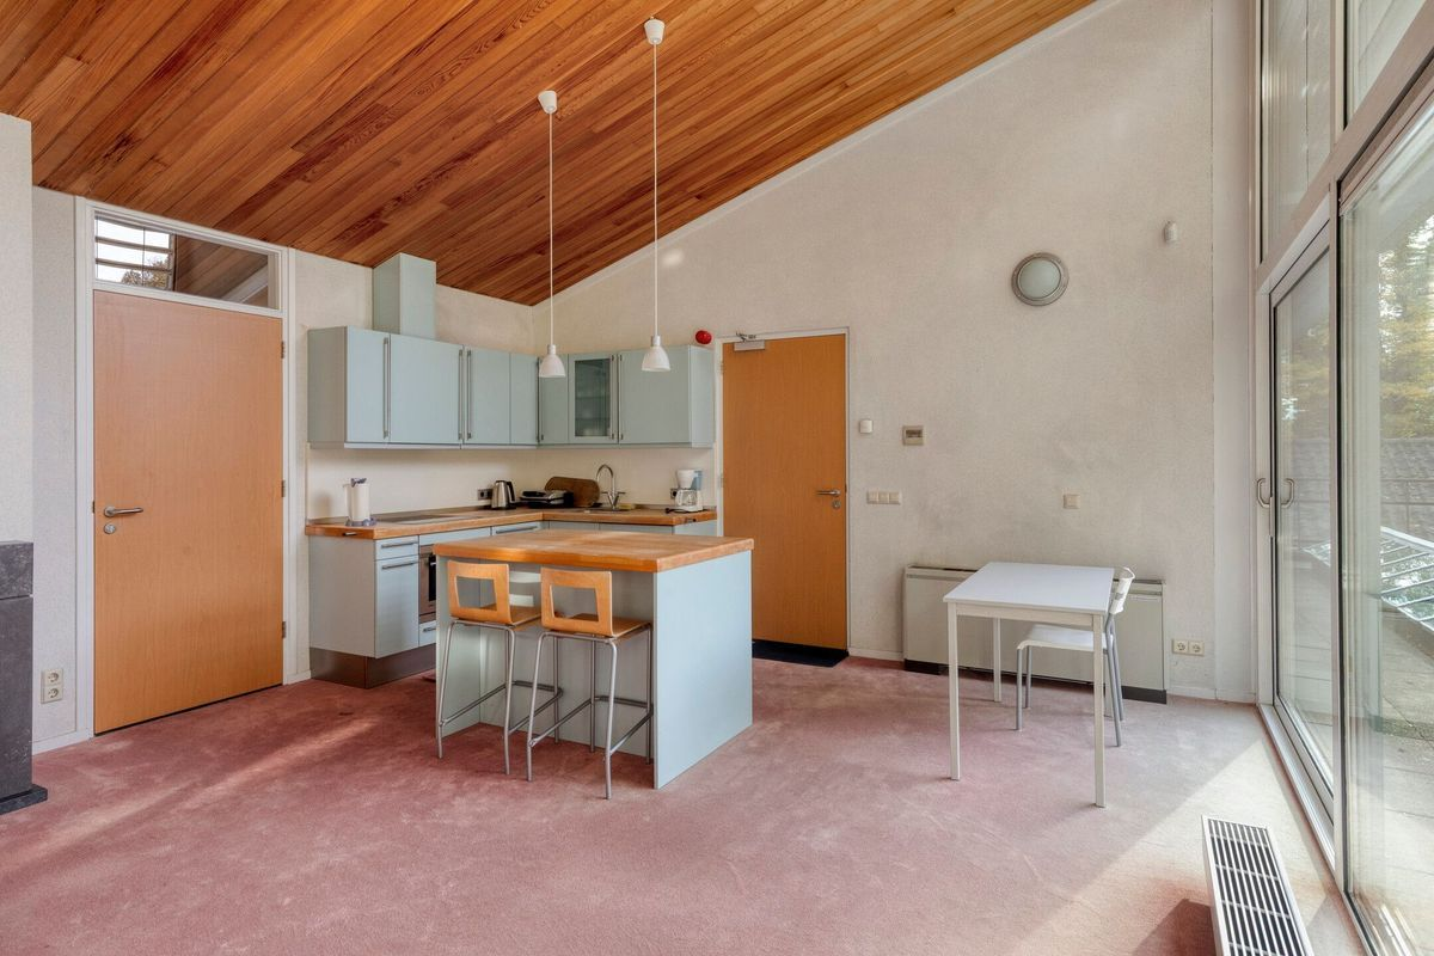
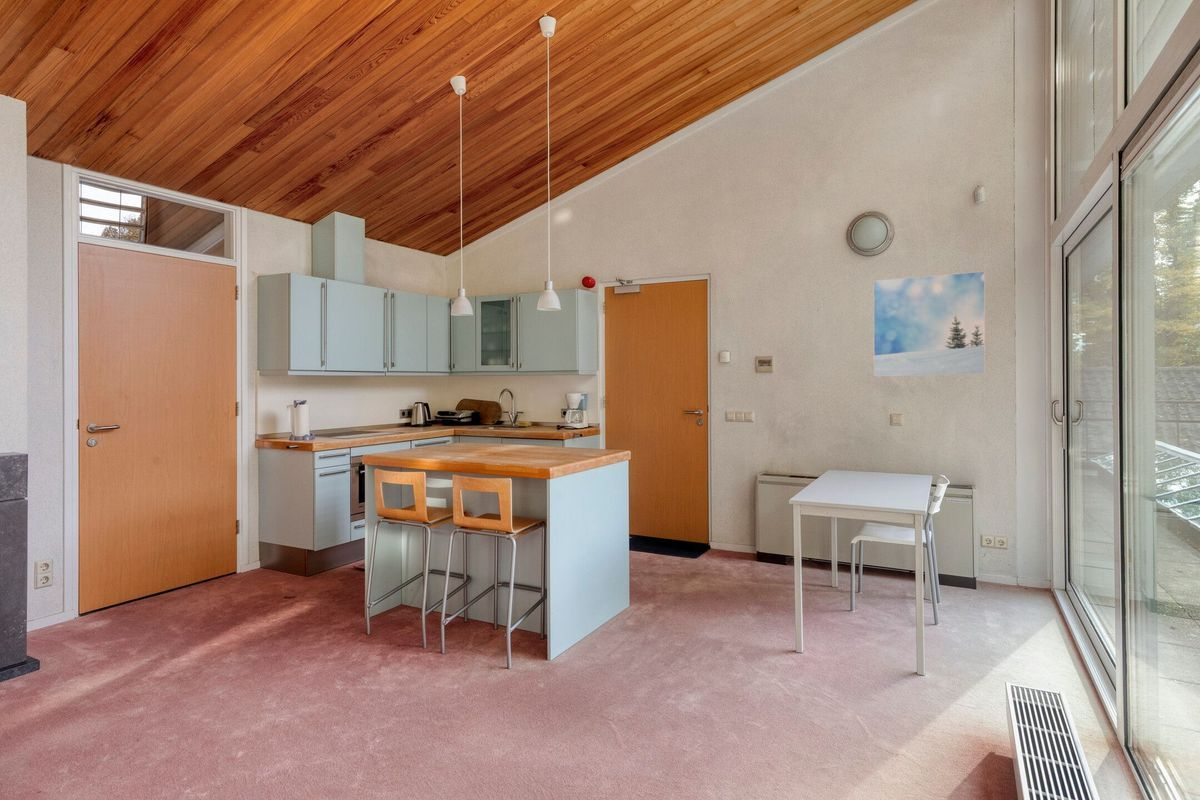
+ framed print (927, 325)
